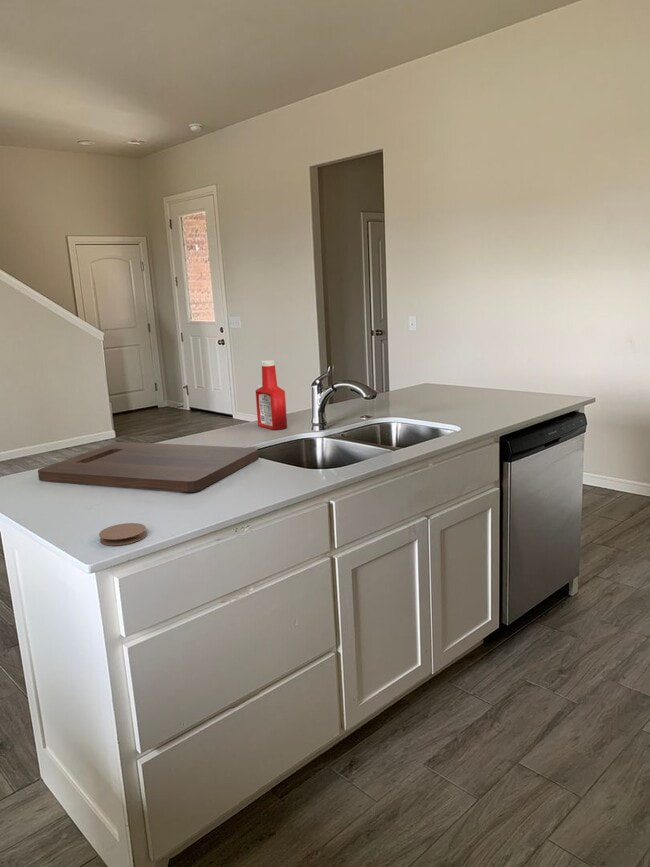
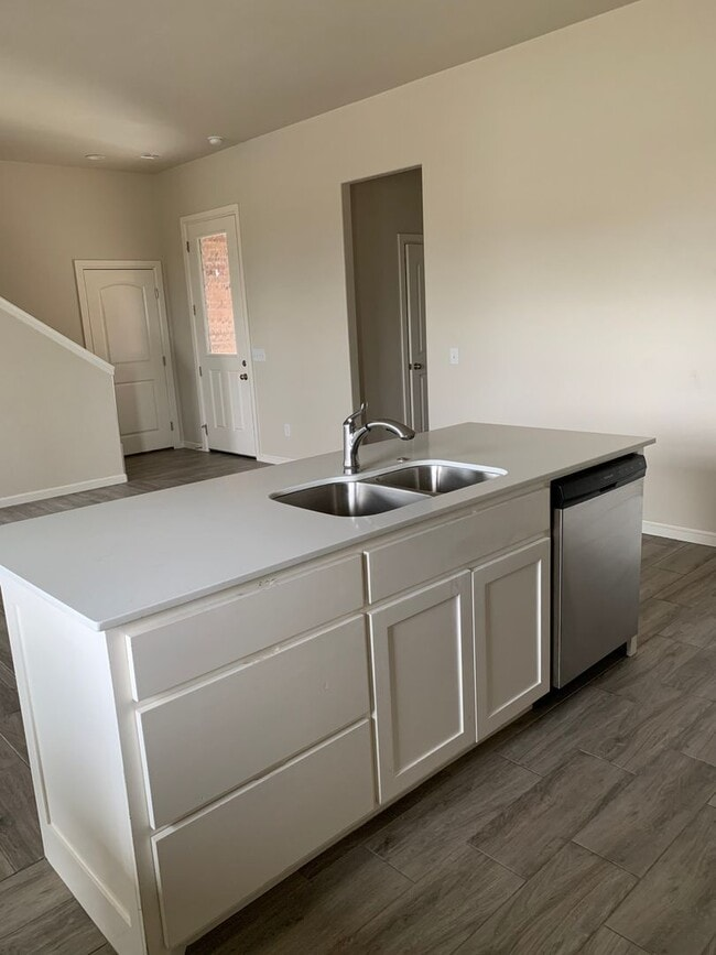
- coaster (123, 533)
- soap bottle (270, 394)
- cutting board (151, 463)
